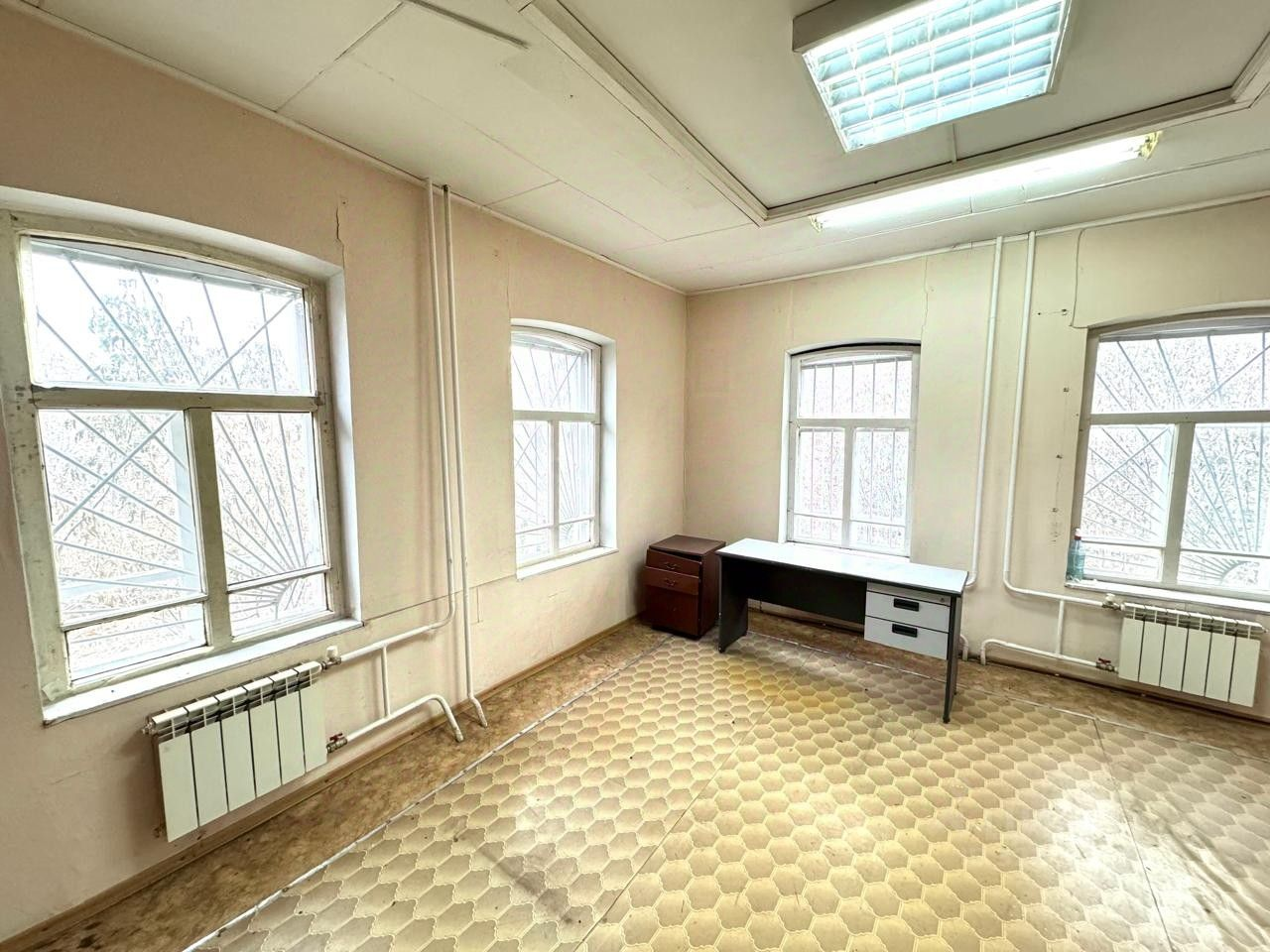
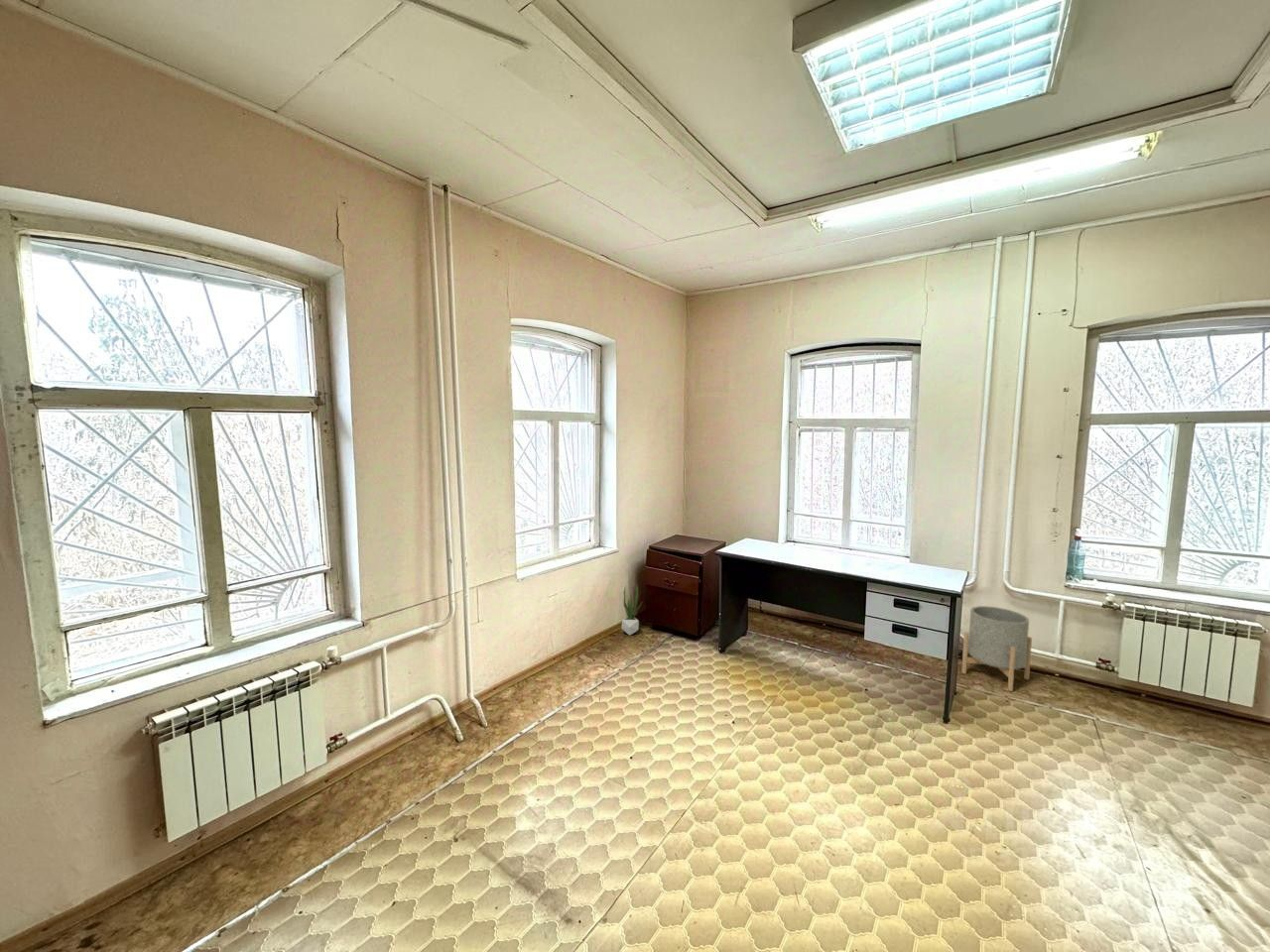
+ planter (996, 645)
+ potted plant (631, 609)
